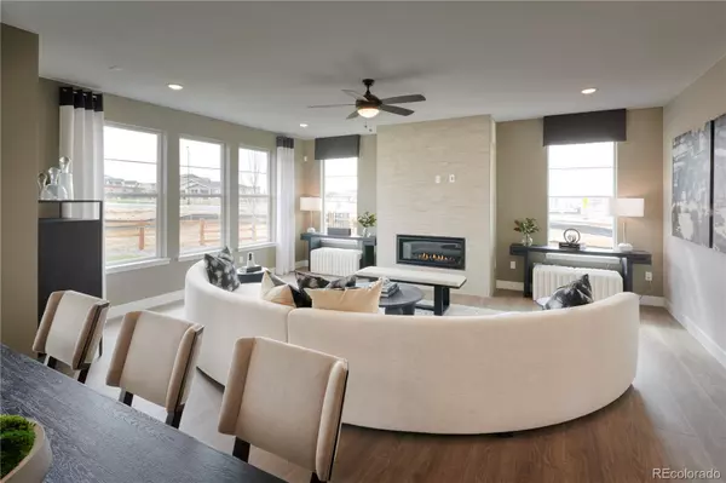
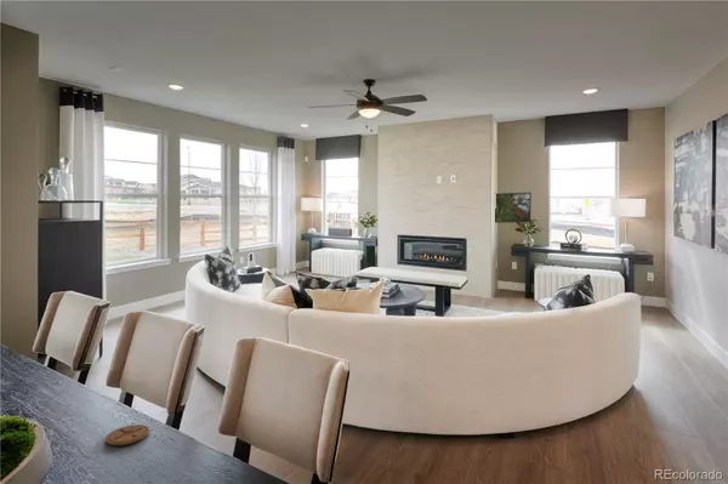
+ coaster (127, 434)
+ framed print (511, 207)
